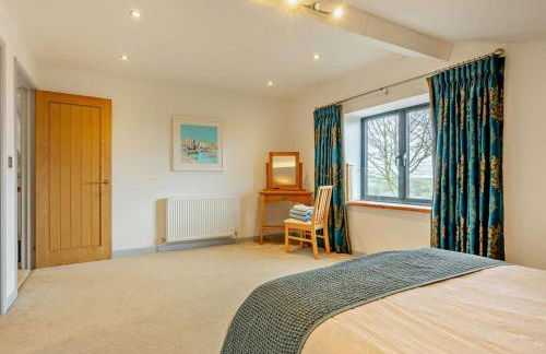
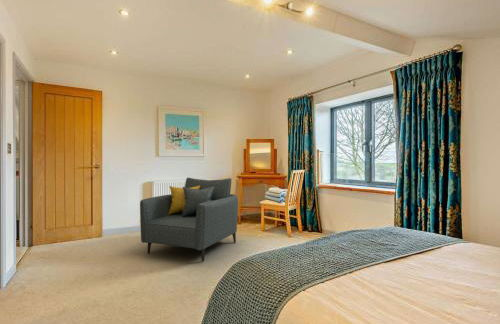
+ armchair (193, 213)
